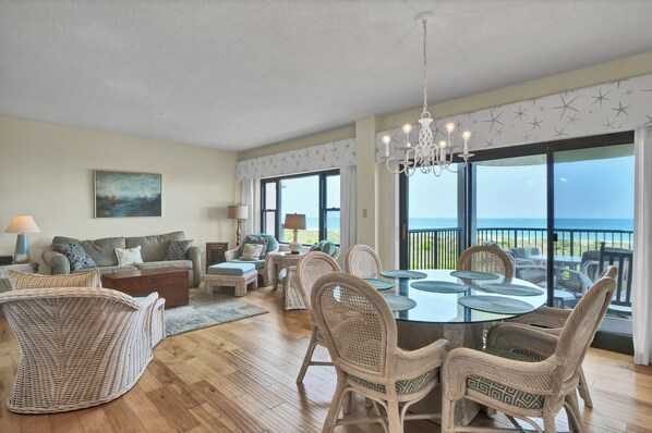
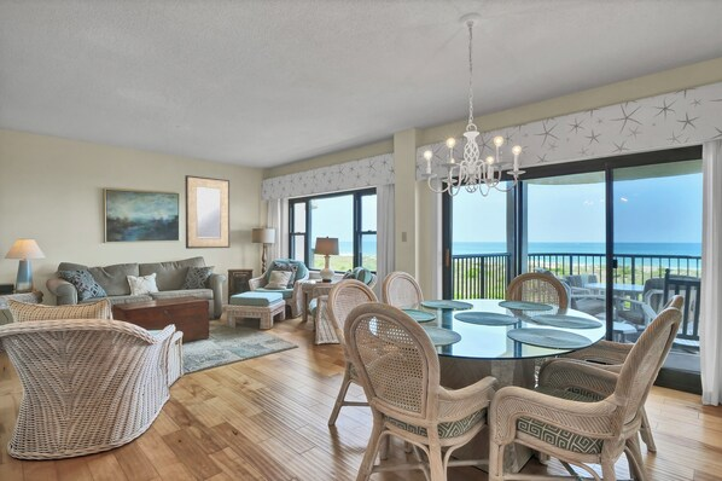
+ home mirror (208, 213)
